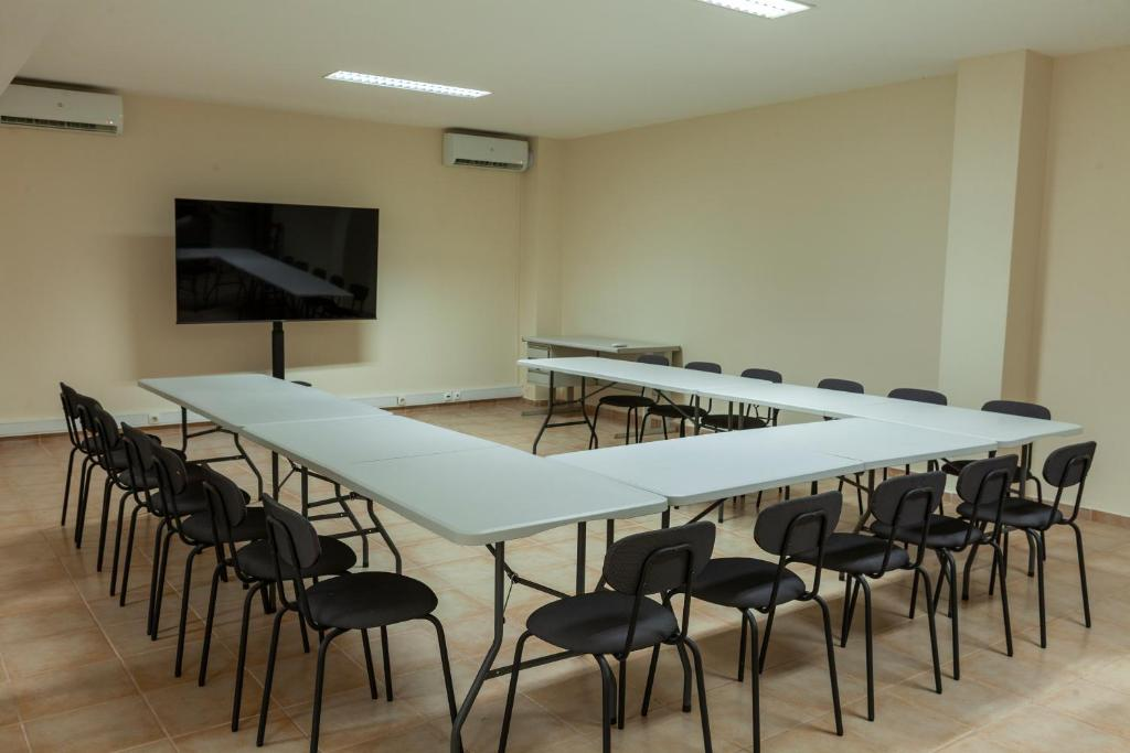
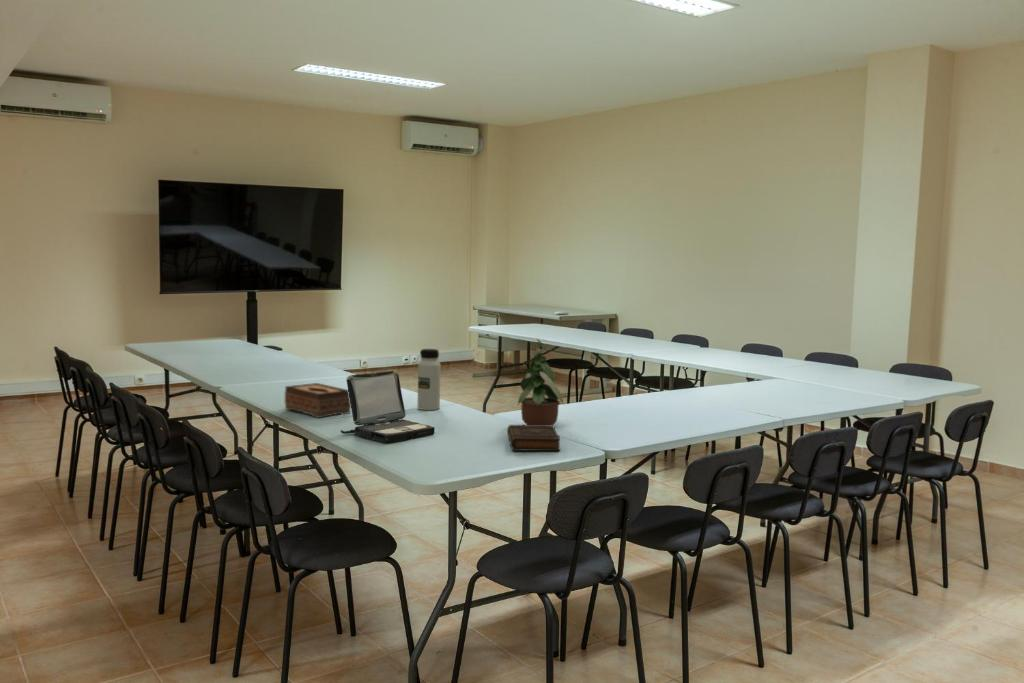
+ book (532, 437)
+ potted plant (539, 381)
+ laptop (388, 405)
+ water bottle (429, 379)
+ tissue box (317, 399)
